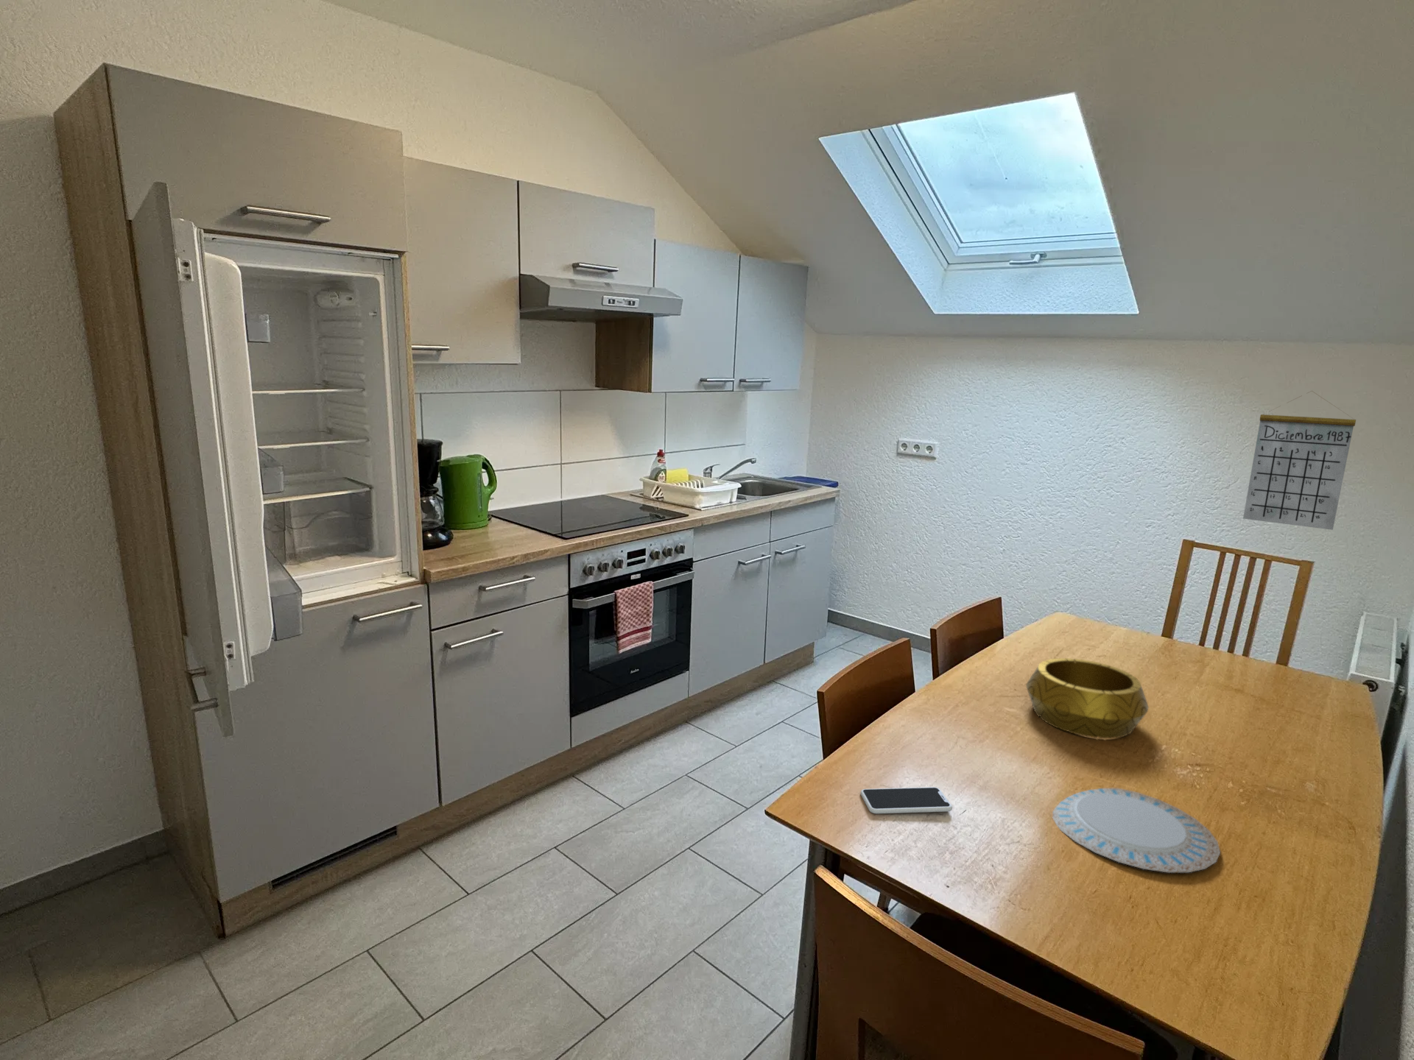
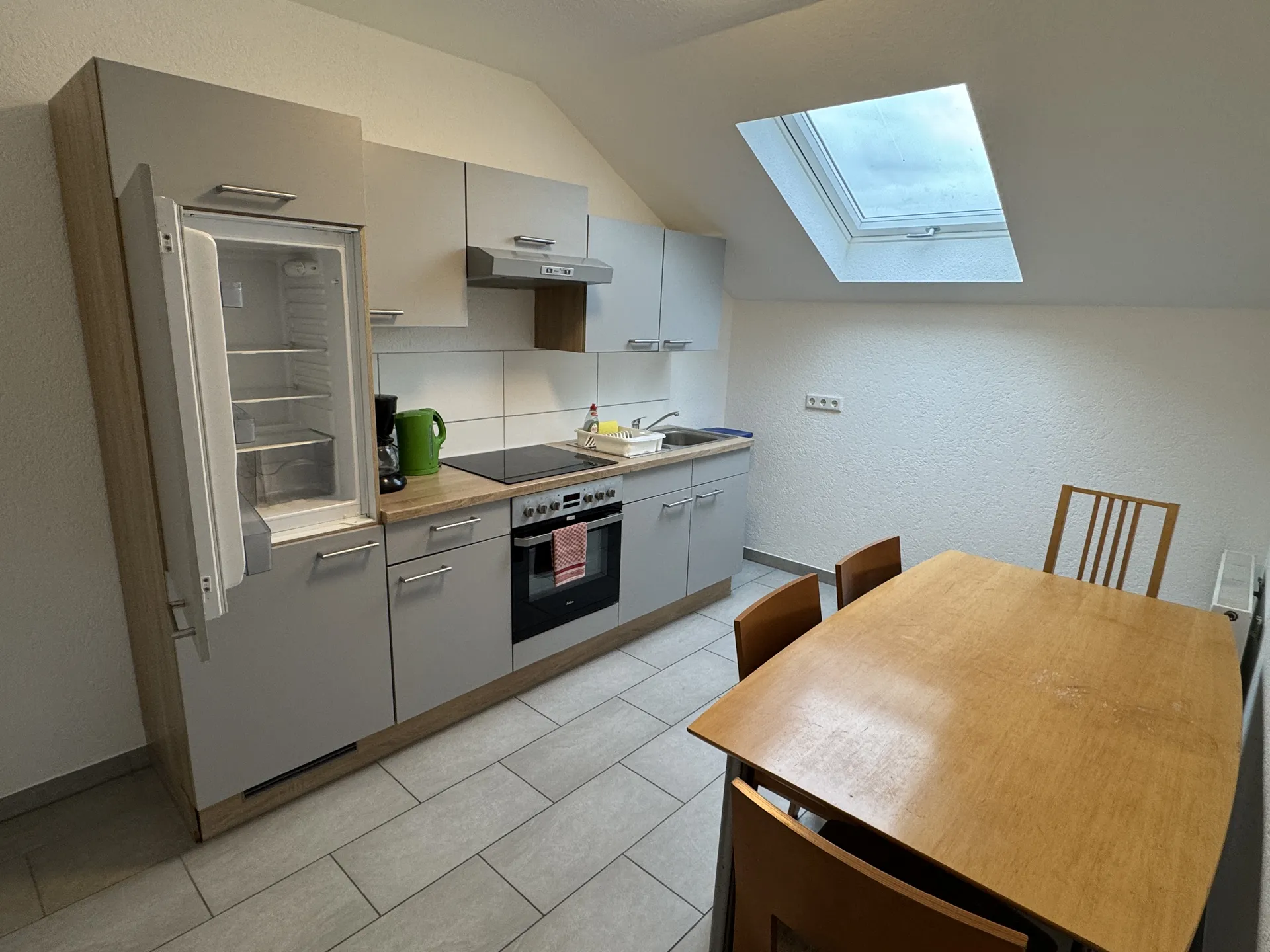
- decorative bowl (1084, 696)
- smartphone (905, 799)
- chinaware (1130, 822)
- calendar (1299, 458)
